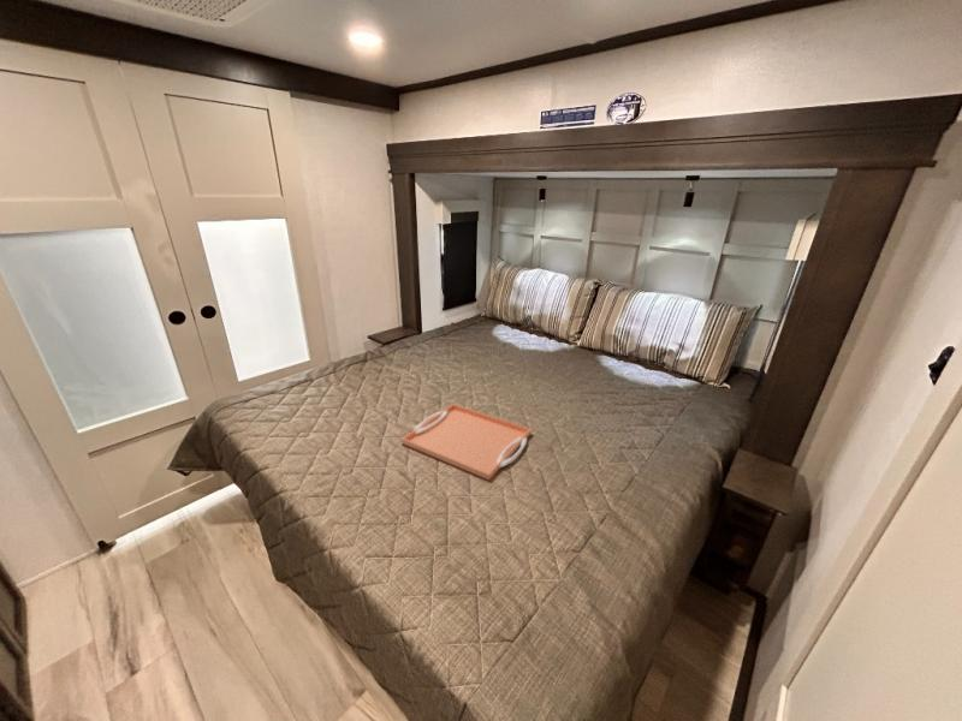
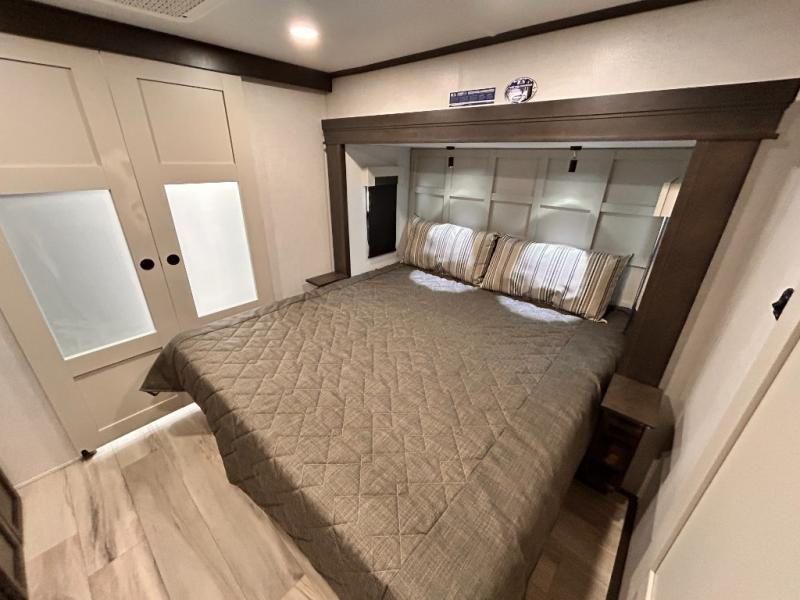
- serving tray (468, 436)
